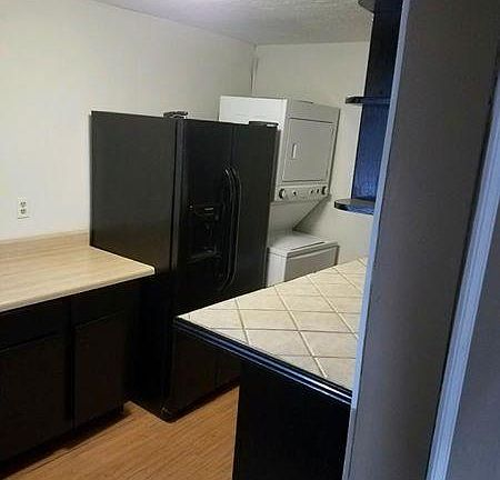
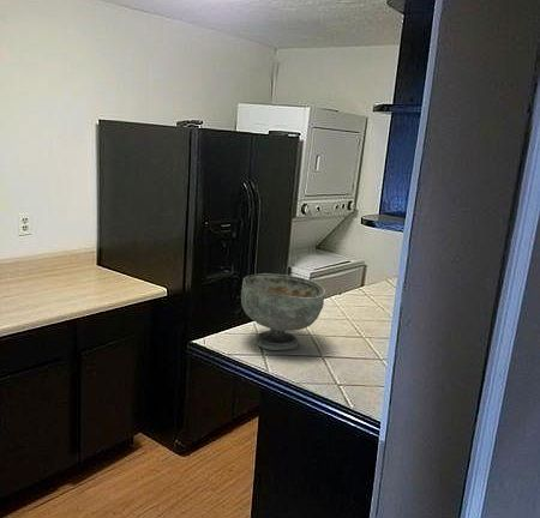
+ decorative bowl (280, 313)
